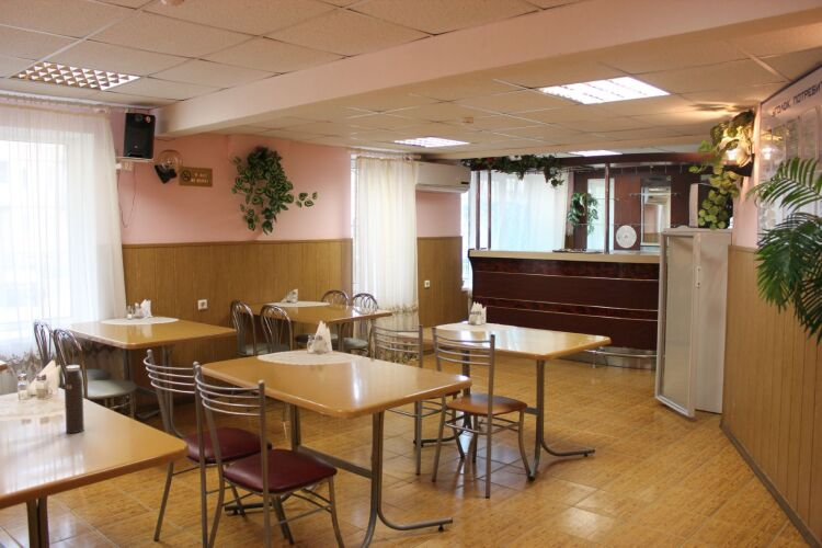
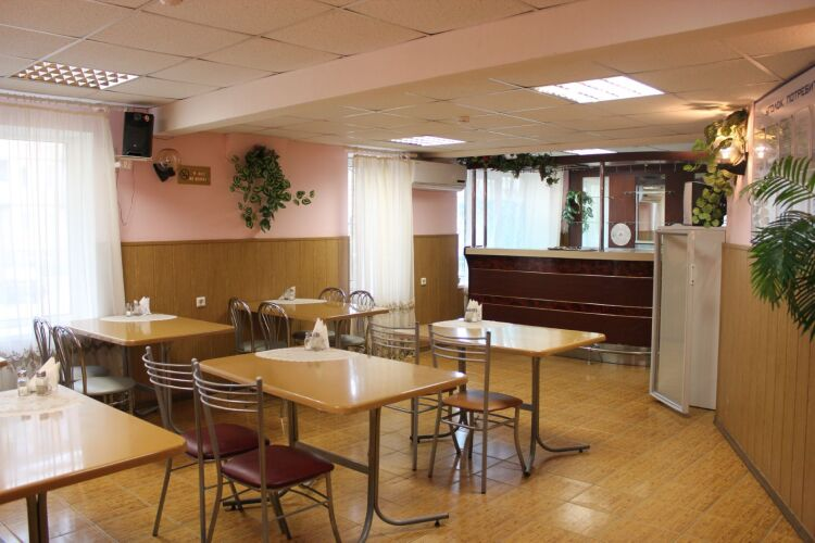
- water bottle (73, 398)
